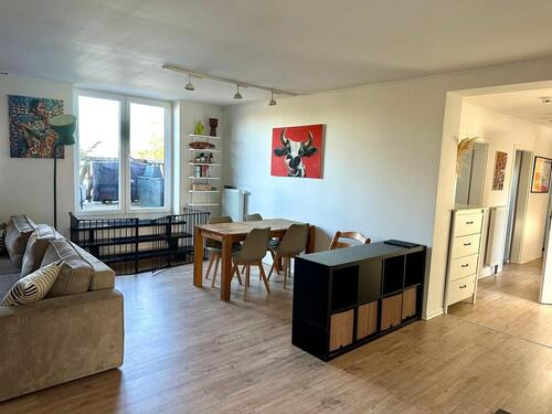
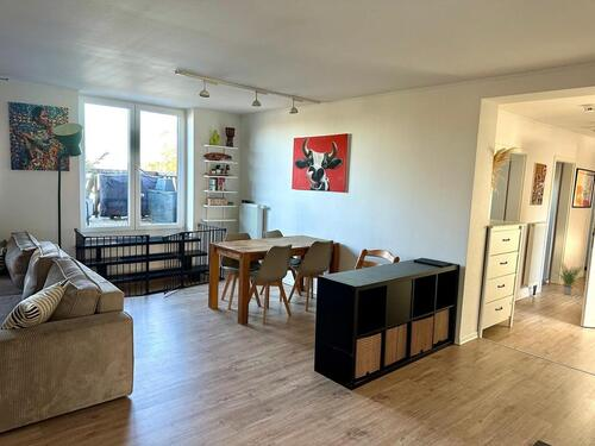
+ potted plant (569, 278)
